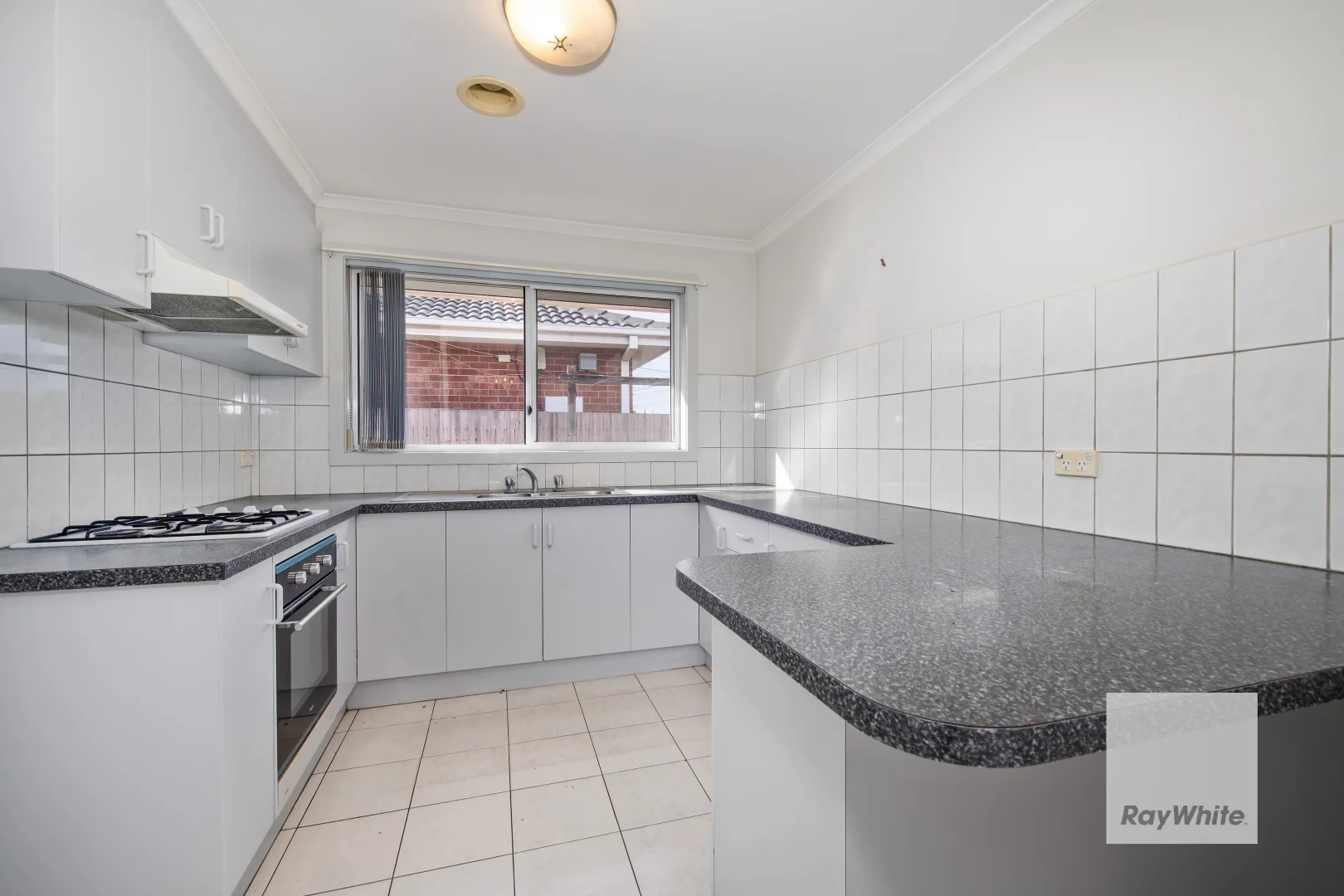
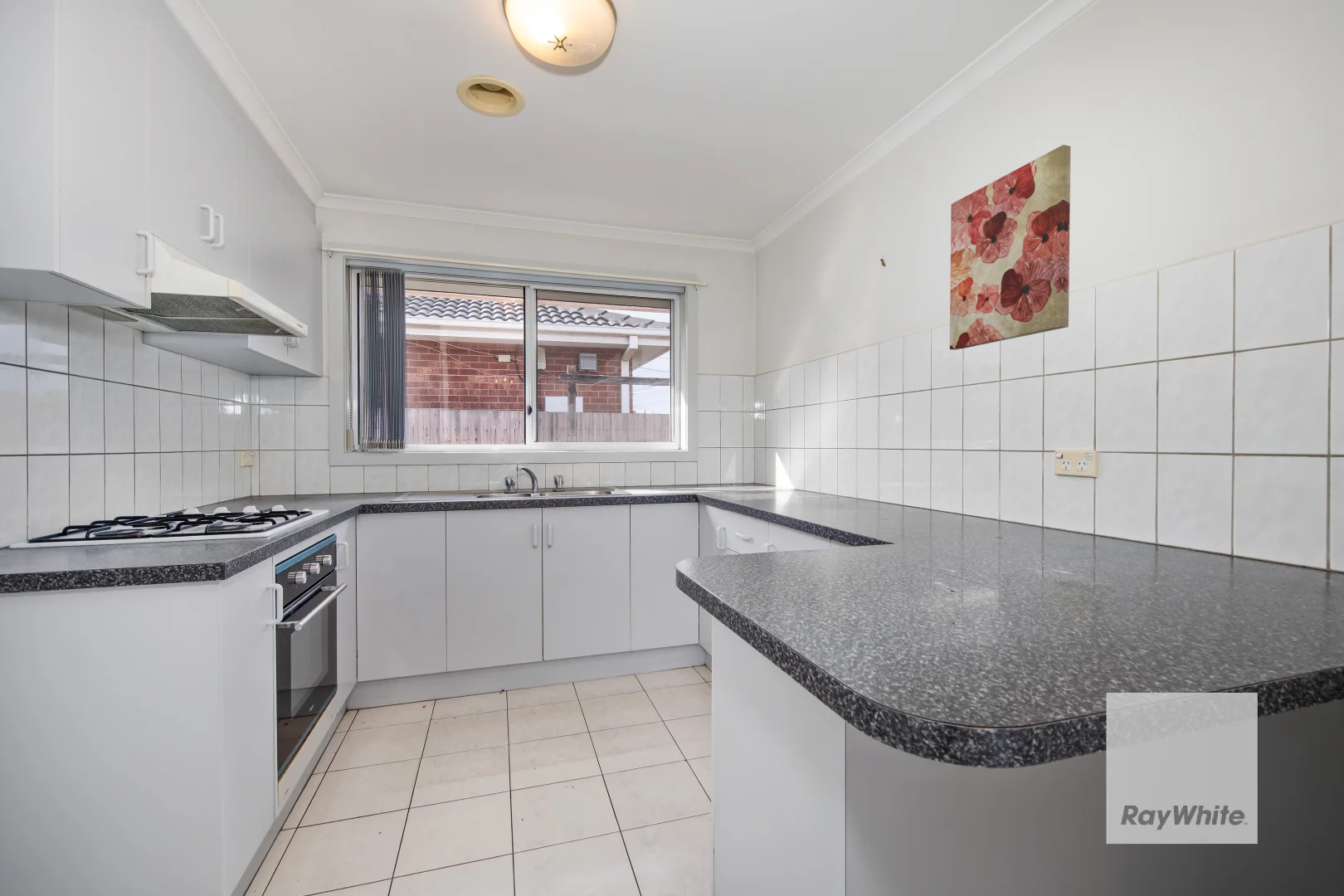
+ wall art (1003, 259)
